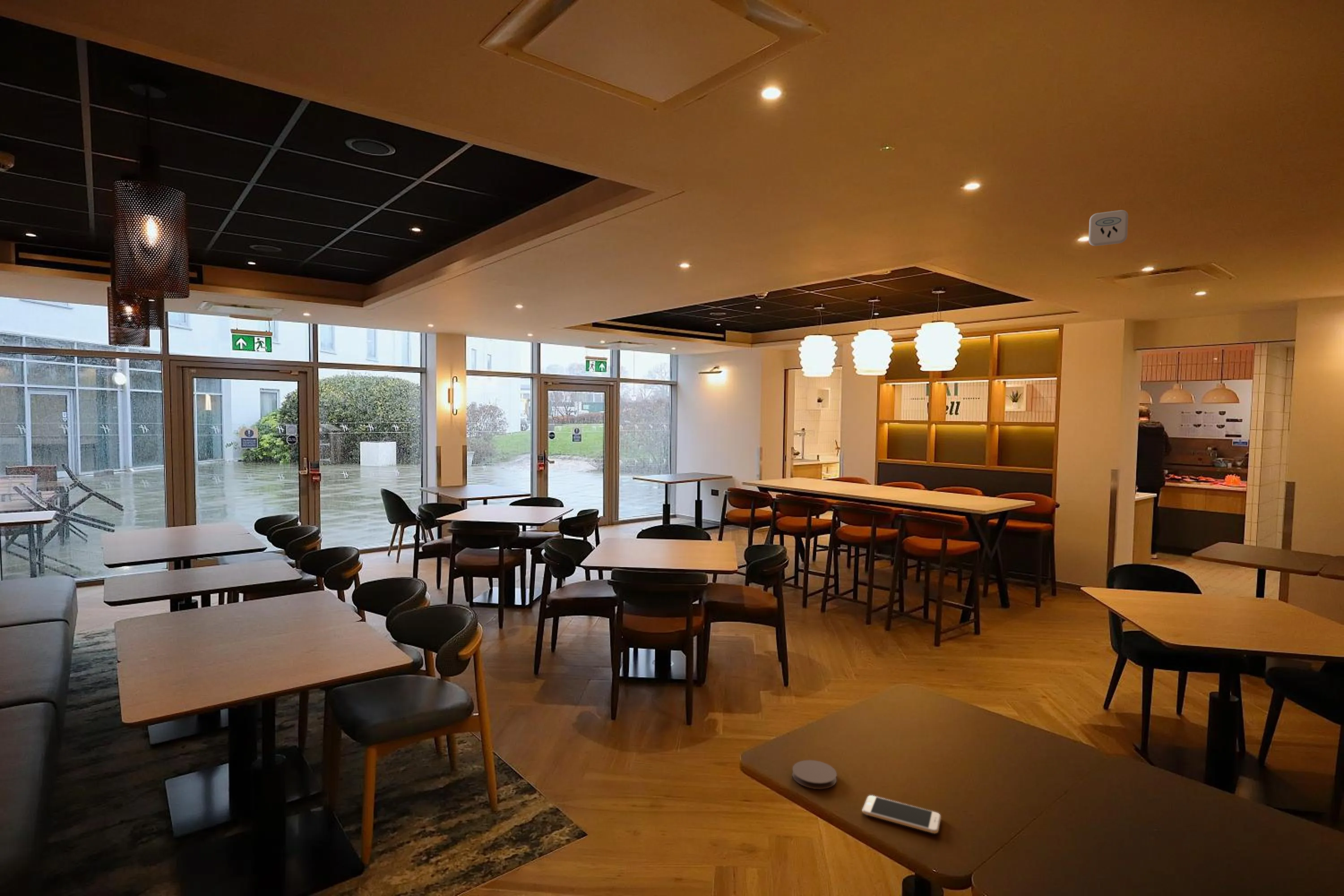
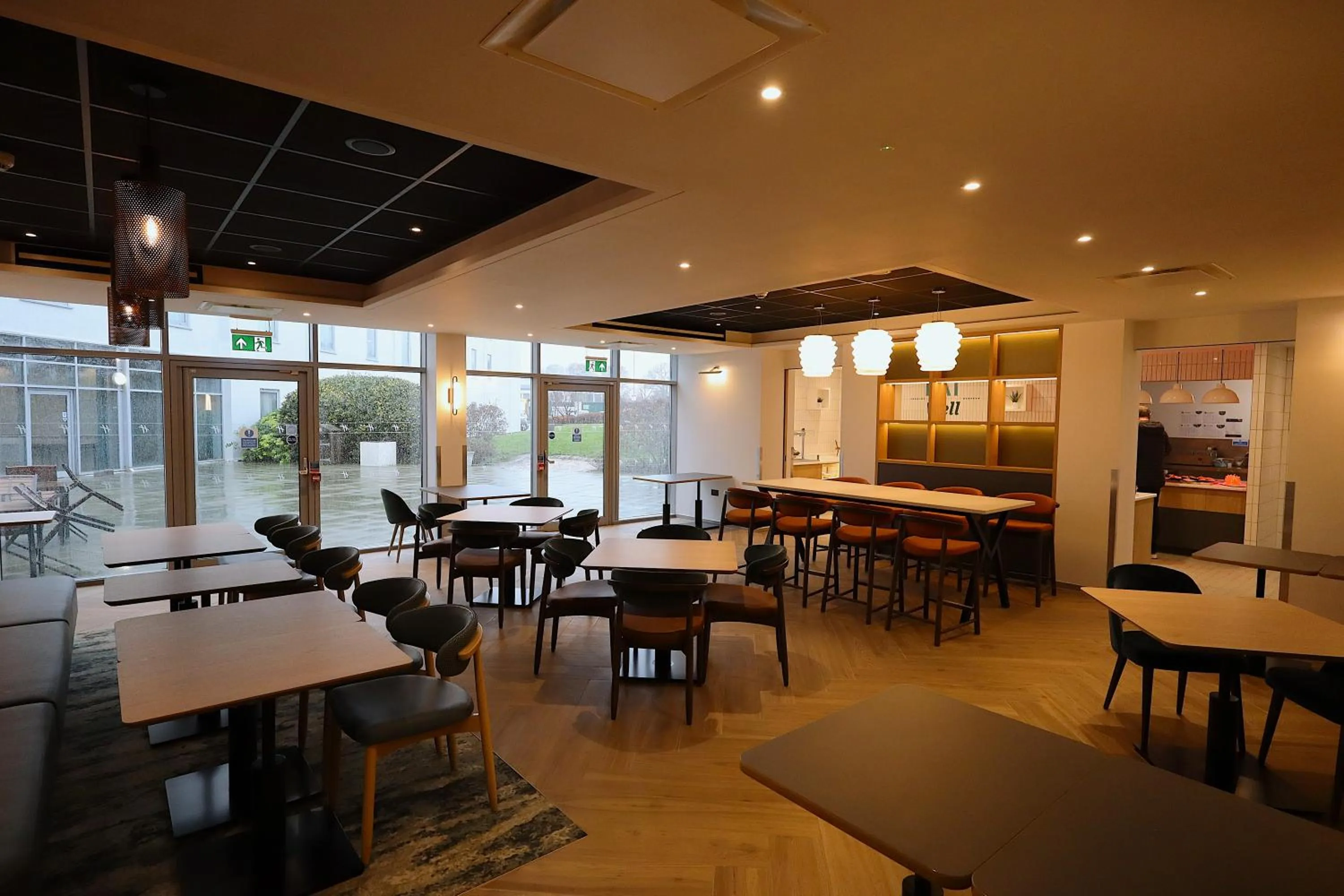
- smartphone (901, 813)
- smoke detector (1108, 228)
- coaster (814, 774)
